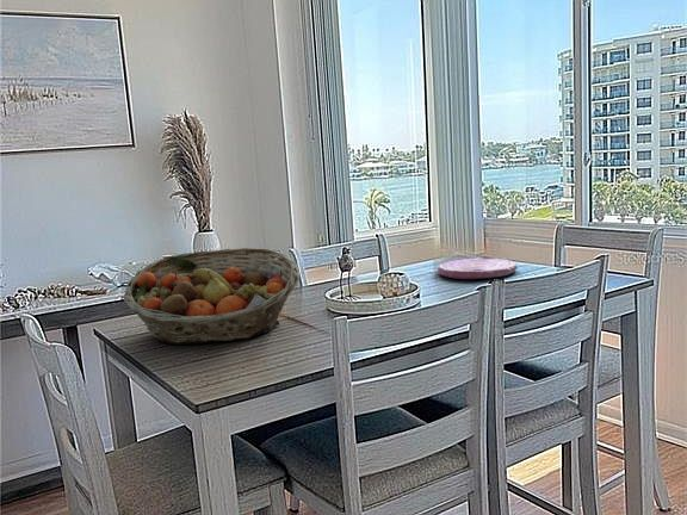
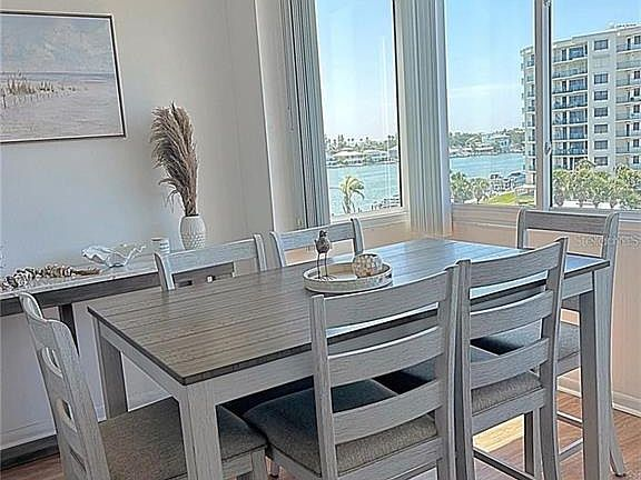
- fruit basket (213, 293)
- plate (476, 267)
